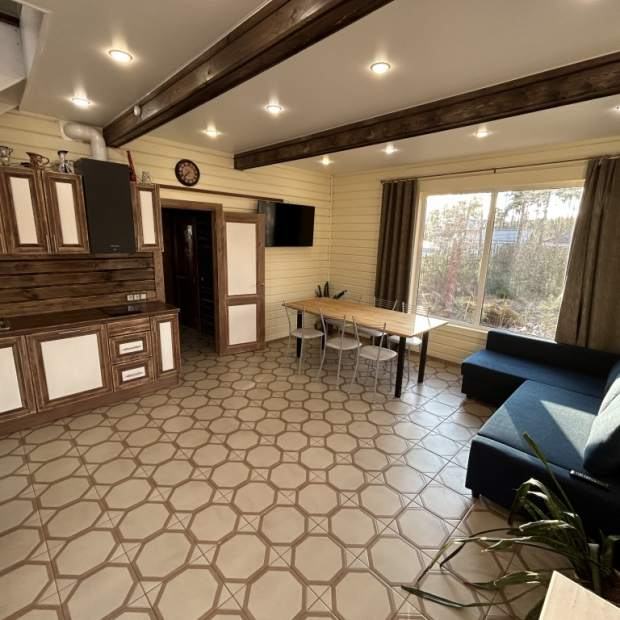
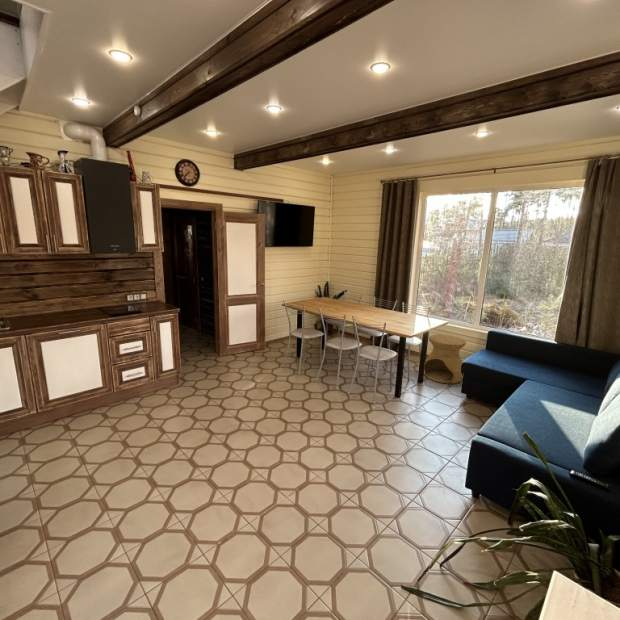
+ side table (445, 358)
